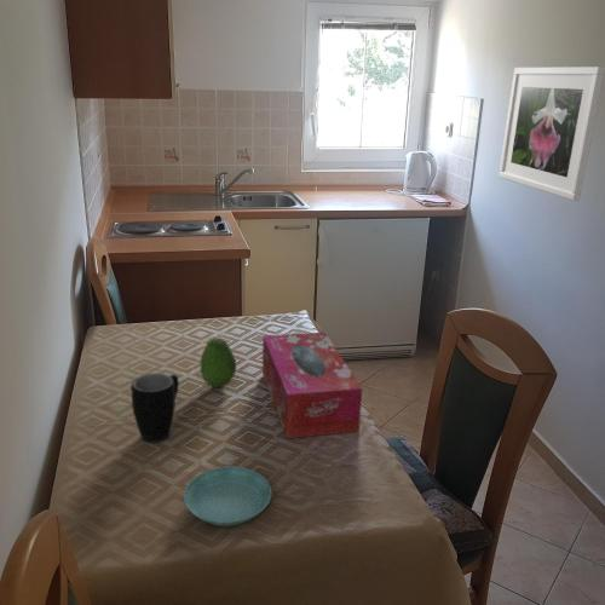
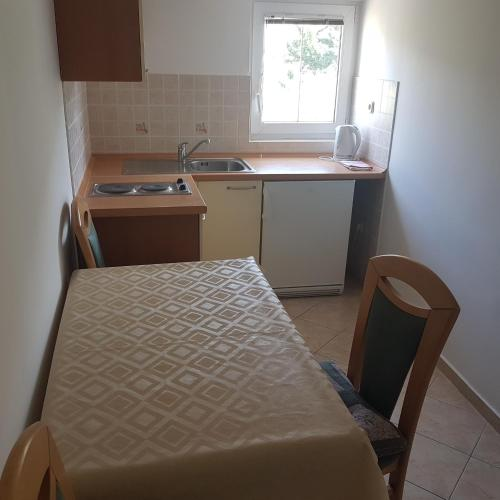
- fruit (218, 362)
- mug (160, 404)
- tissue box (307, 380)
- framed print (544, 129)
- saucer (227, 499)
